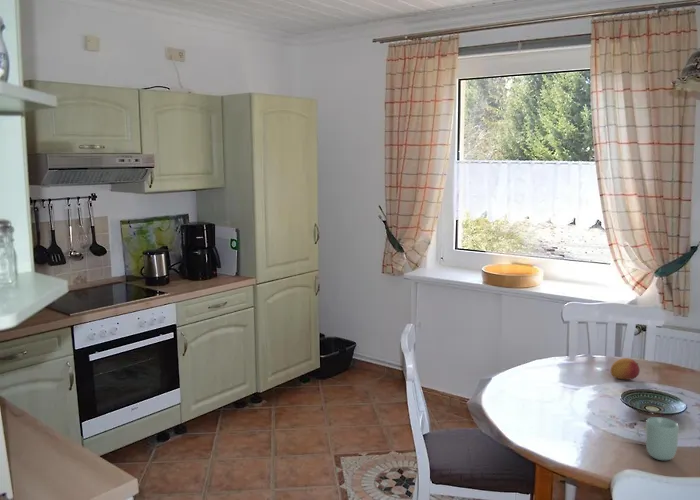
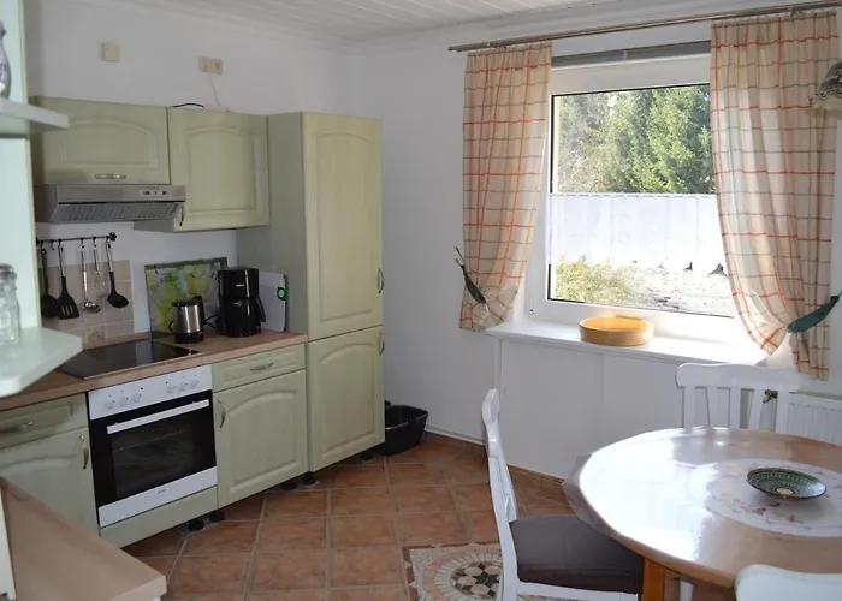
- cup (661, 439)
- fruit (625, 368)
